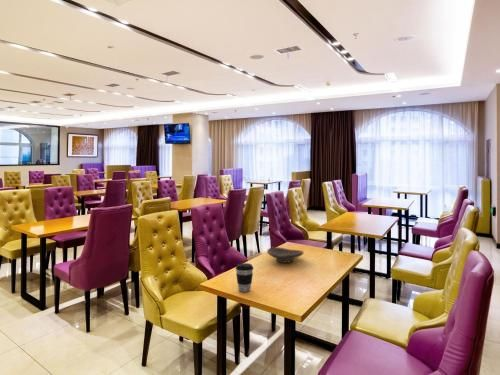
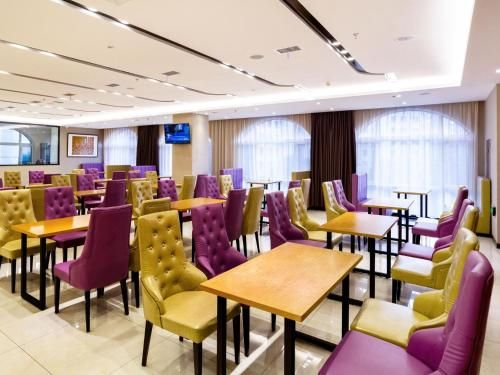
- coffee cup (244, 277)
- decorative bowl (285, 255)
